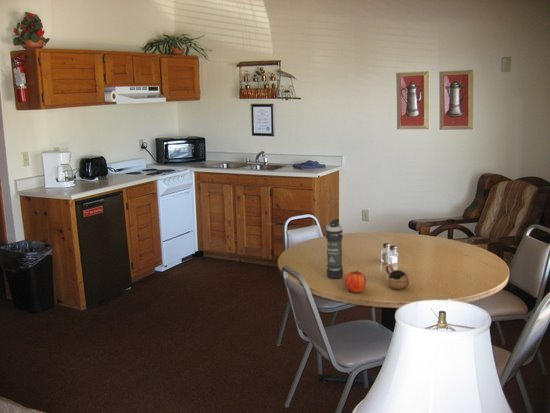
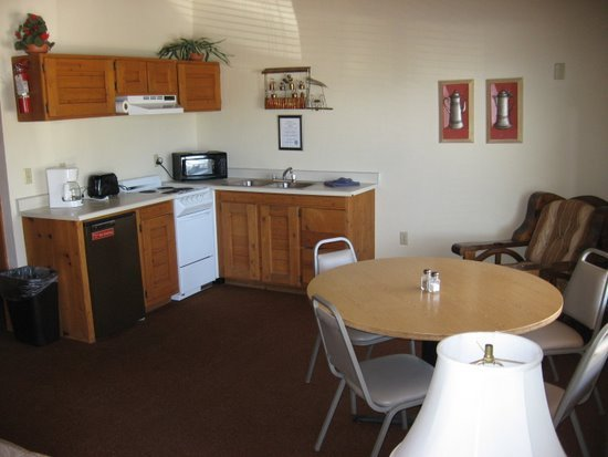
- fruit (355, 280)
- smoke grenade (335, 247)
- cup (397, 277)
